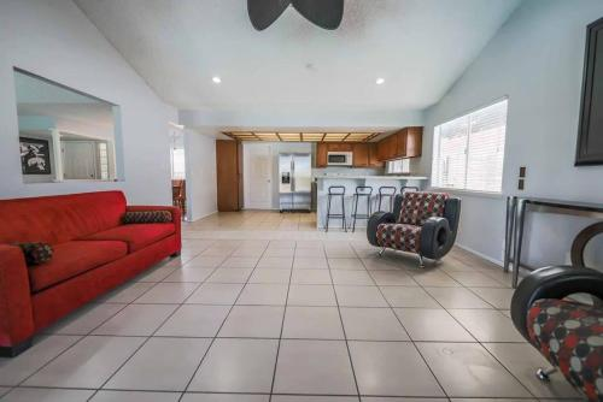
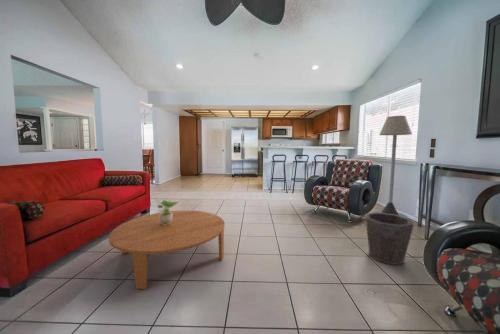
+ potted plant (168, 210)
+ coffee table (172, 240)
+ floor lamp (392, 167)
+ waste bin (386, 237)
